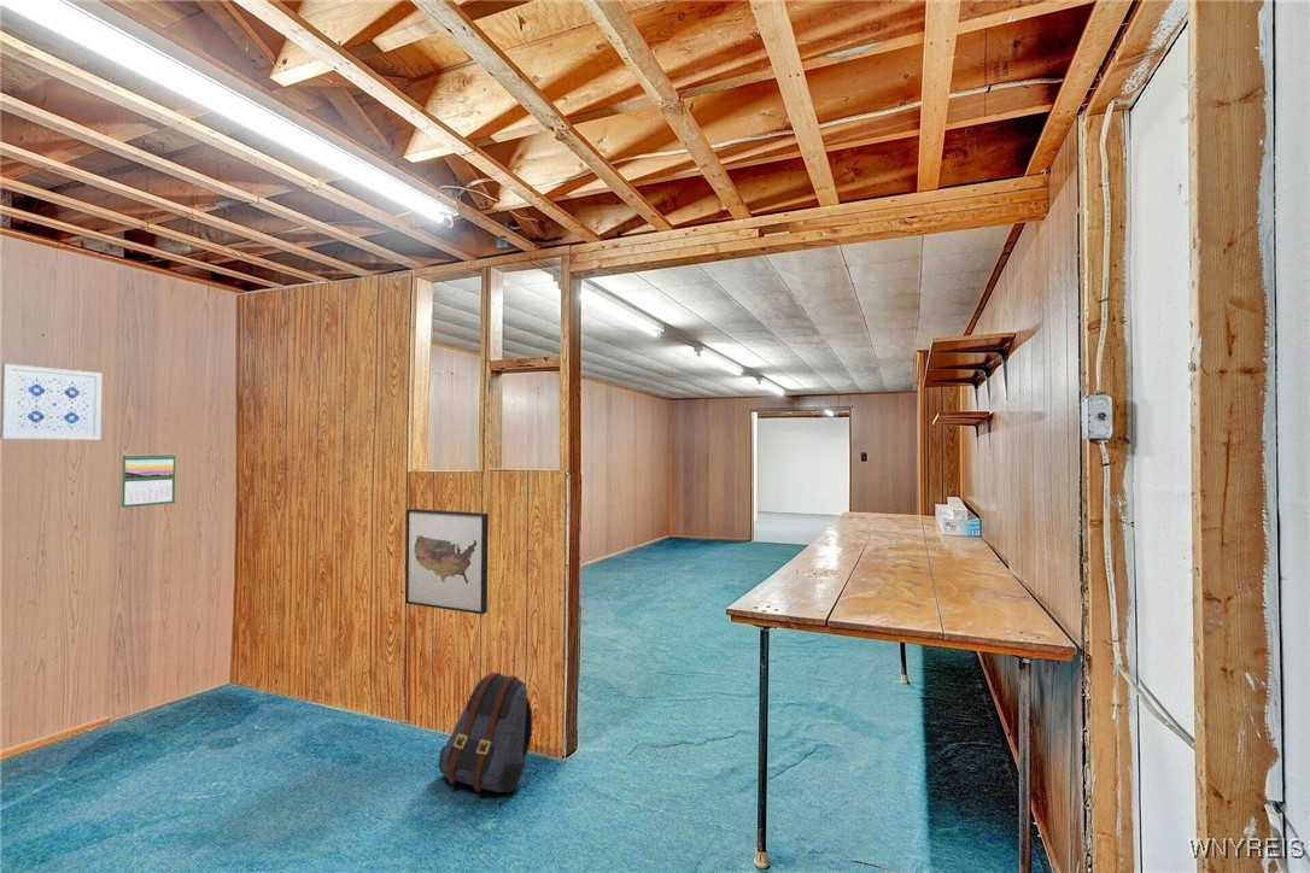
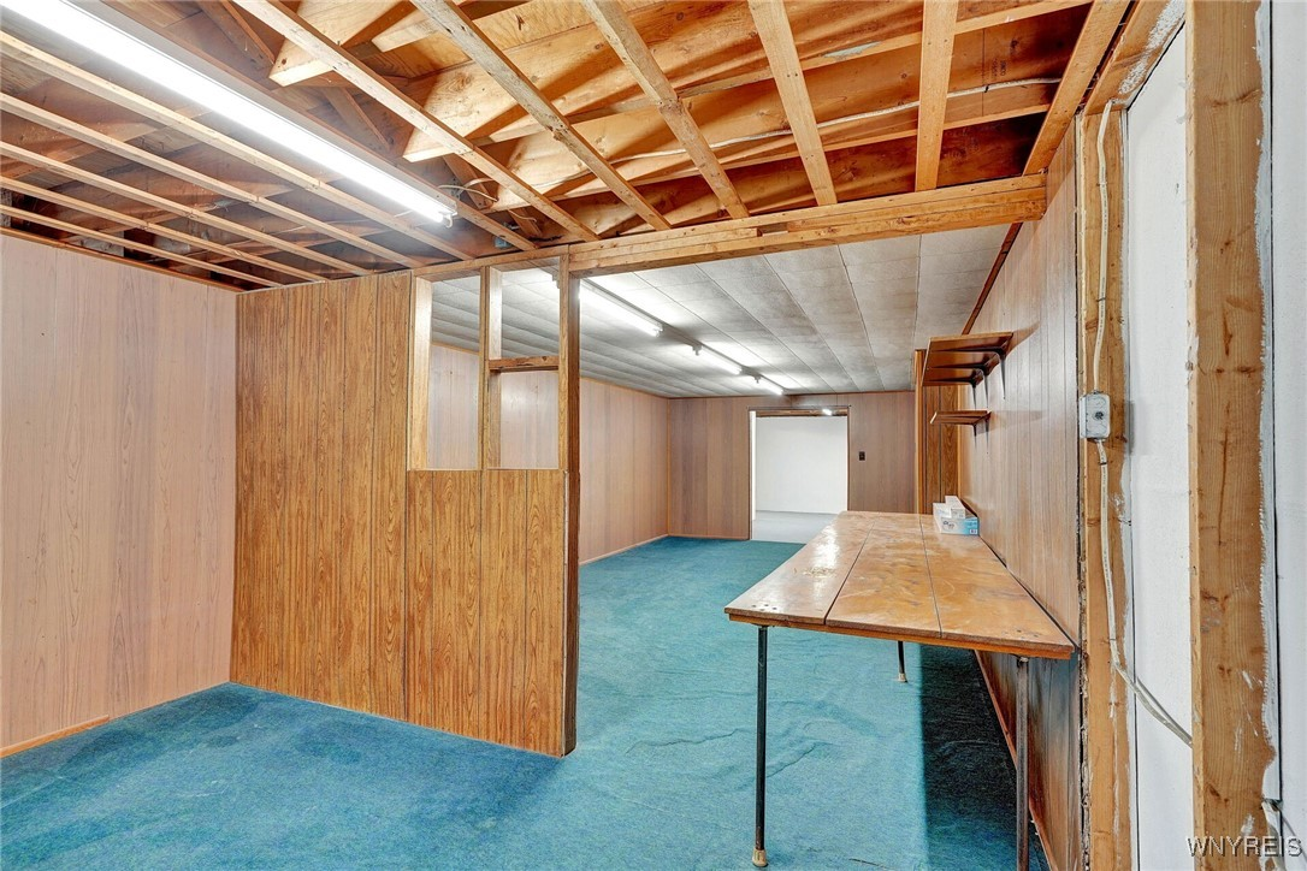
- wall art (53, 403)
- calendar (148, 479)
- backpack (492, 726)
- wall art (445, 558)
